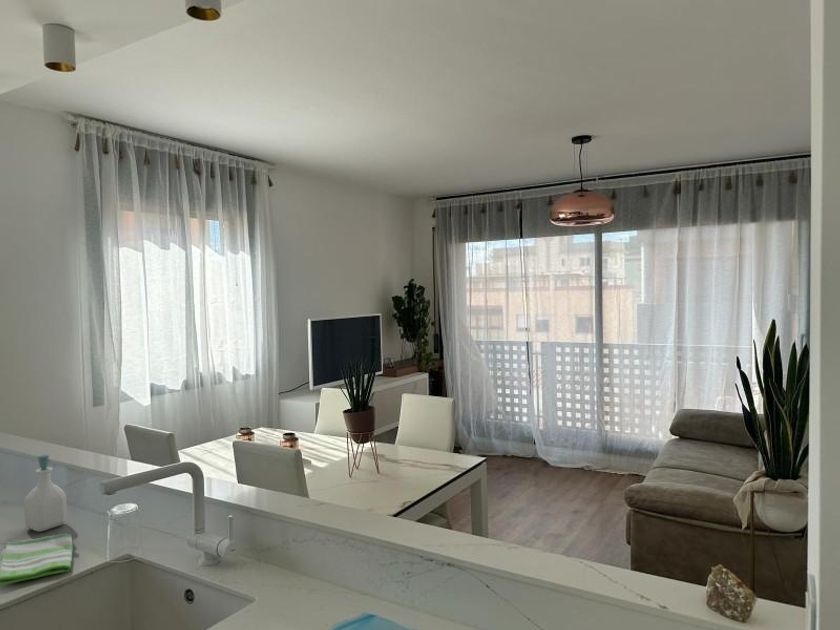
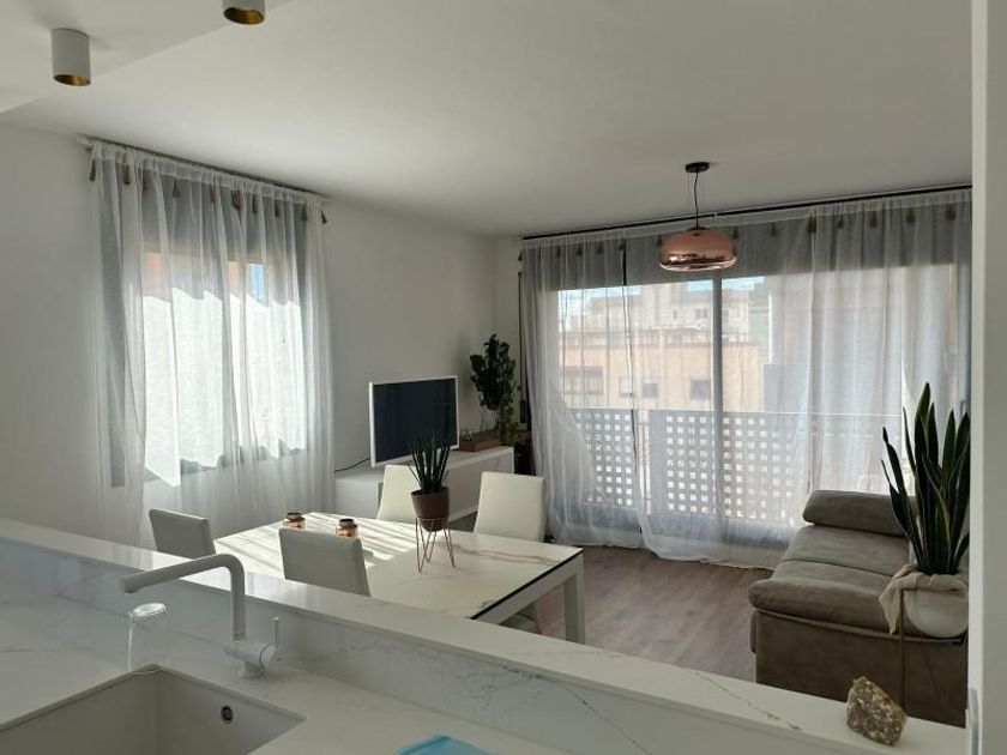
- dish towel (36, 556)
- soap bottle (44, 490)
